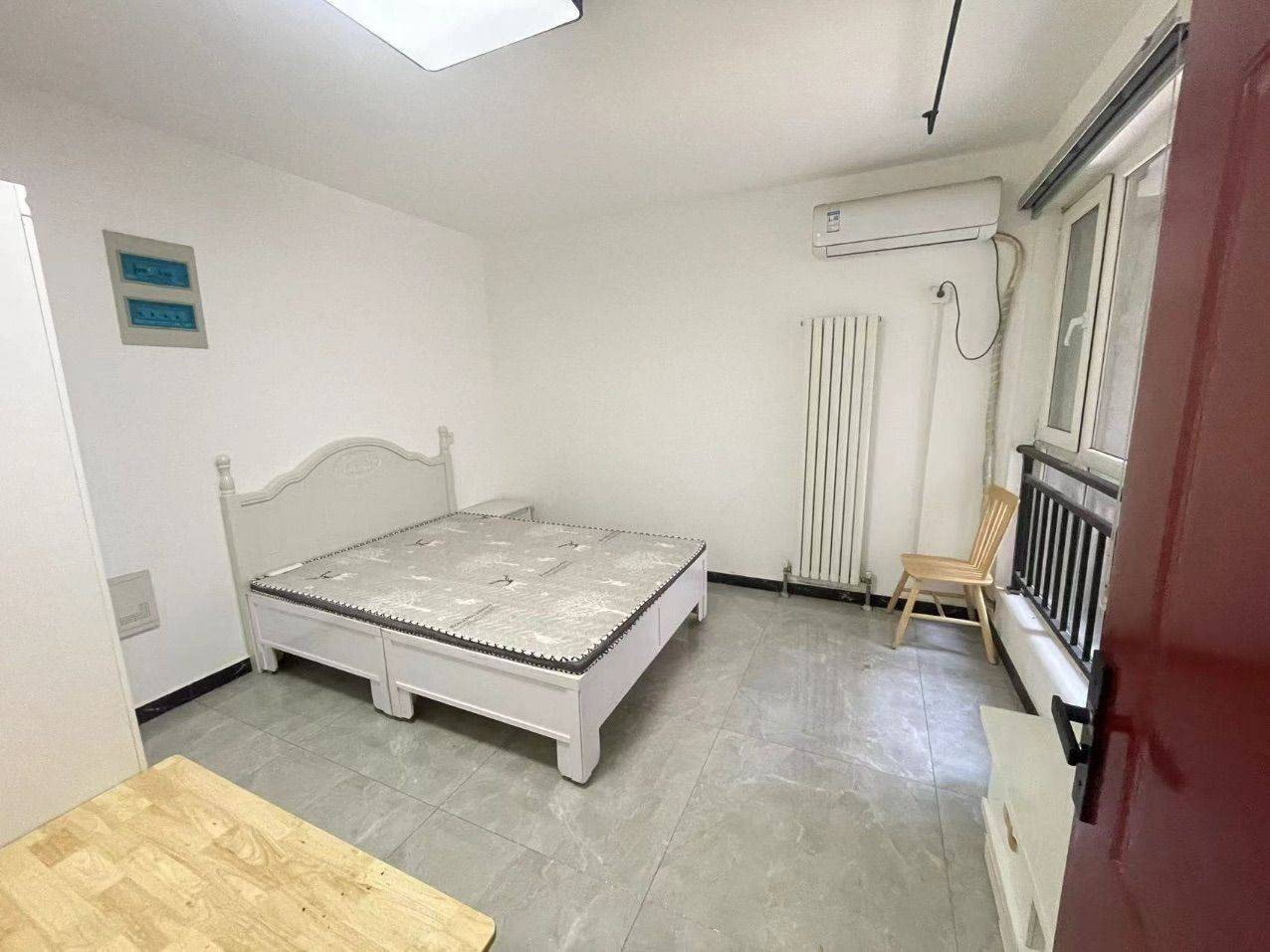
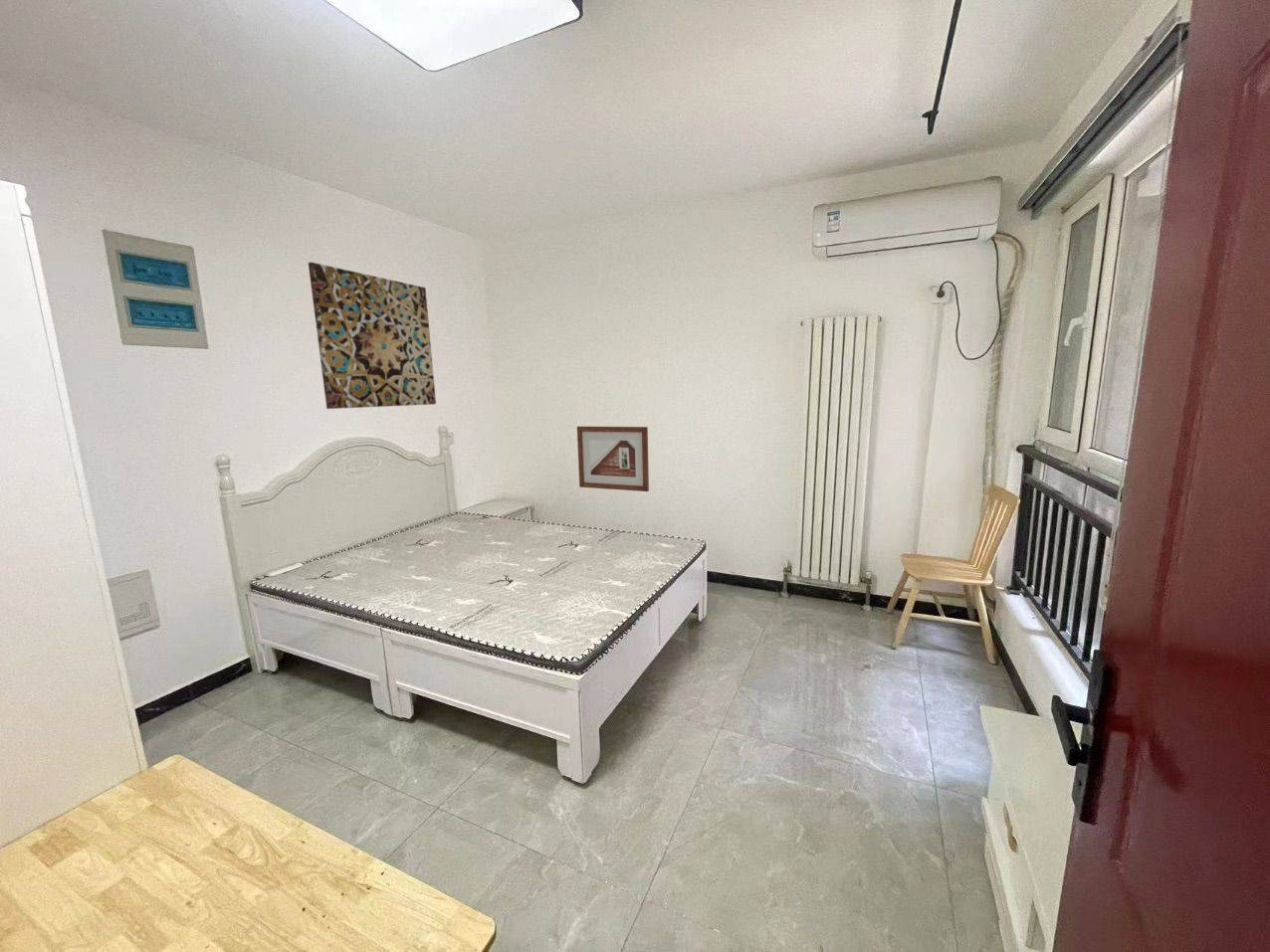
+ wall art (380, 342)
+ picture frame (612, 458)
